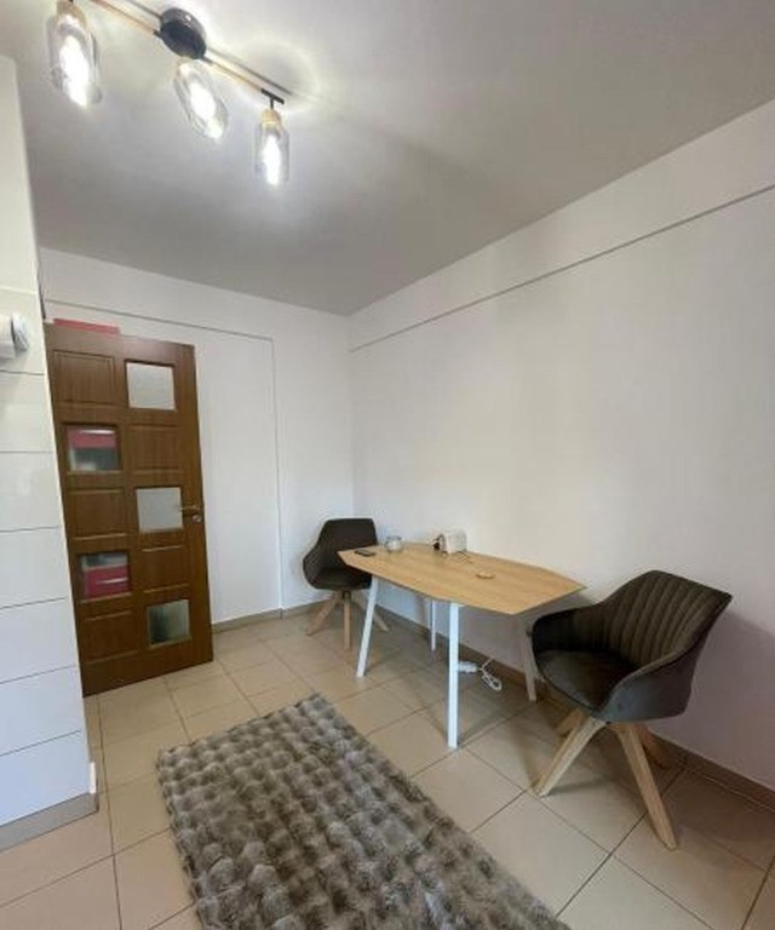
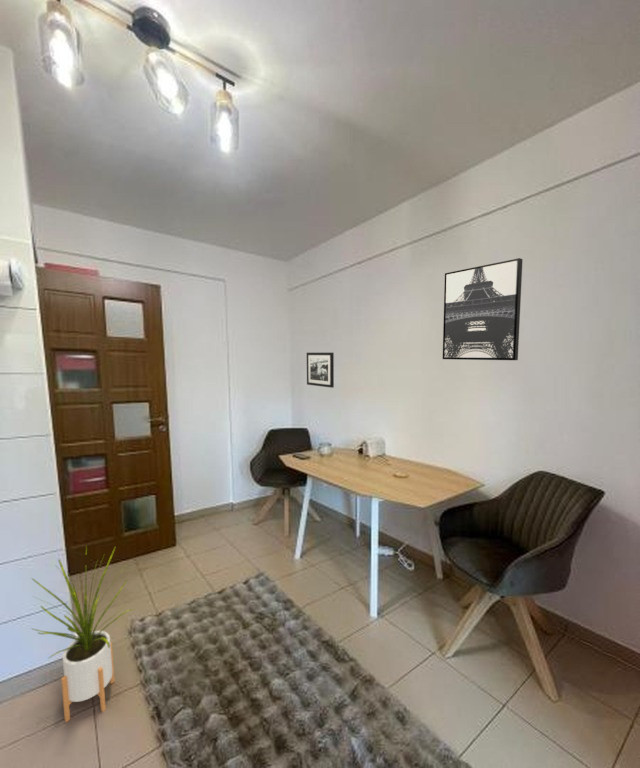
+ picture frame (319, 369)
+ house plant (86, 627)
+ wall art (478, 313)
